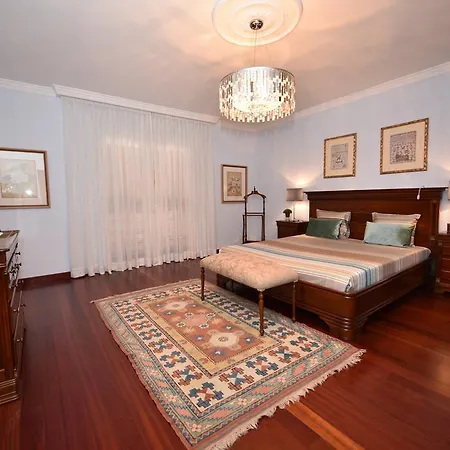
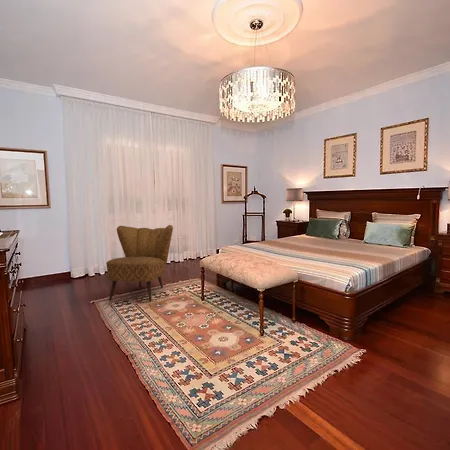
+ armchair (141, 259)
